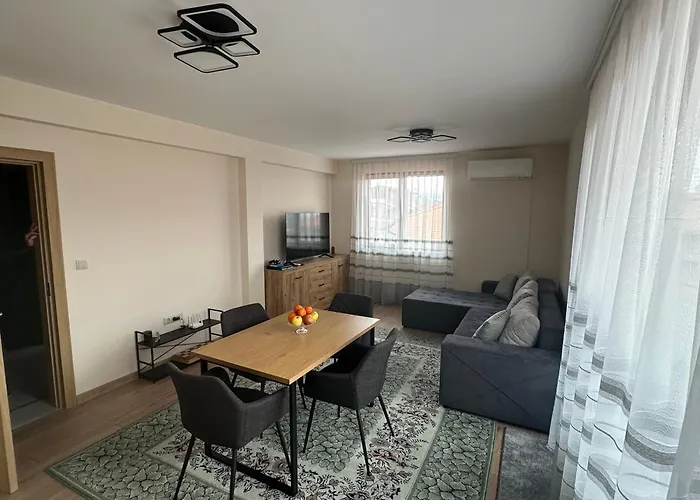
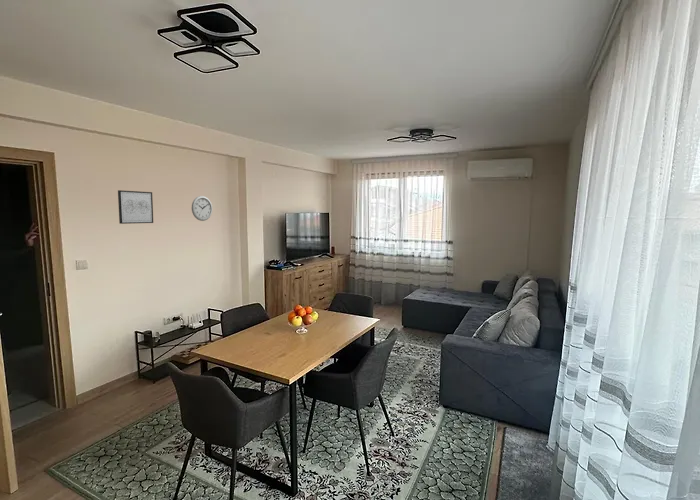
+ wall clock (202, 208)
+ wall art (136, 207)
